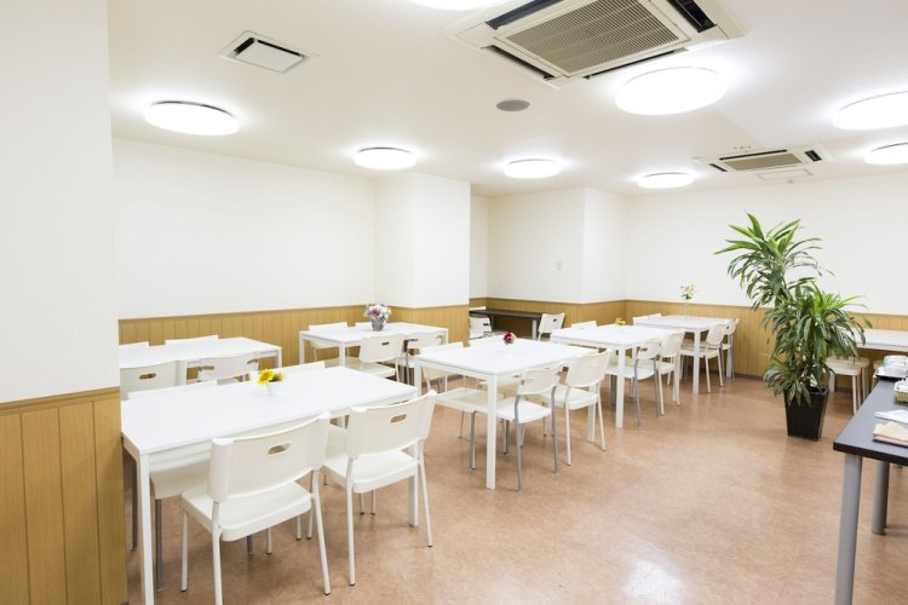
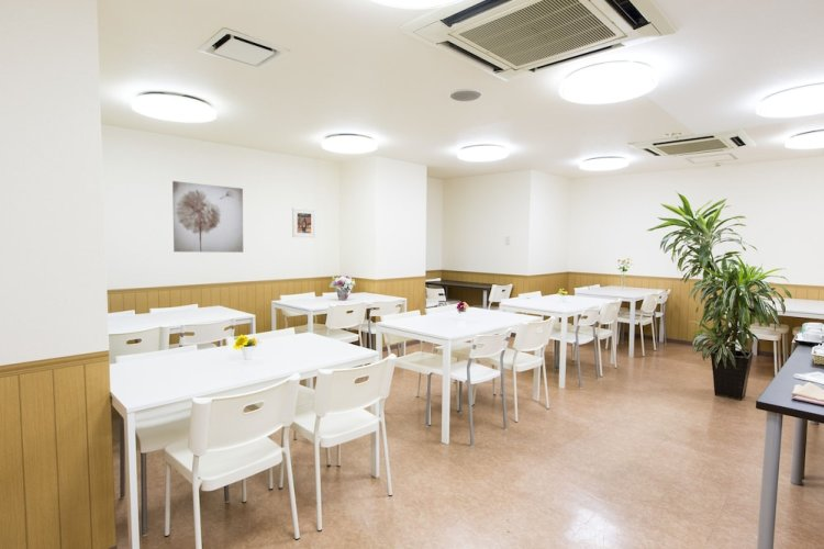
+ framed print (303, 223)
+ wall art (210, 219)
